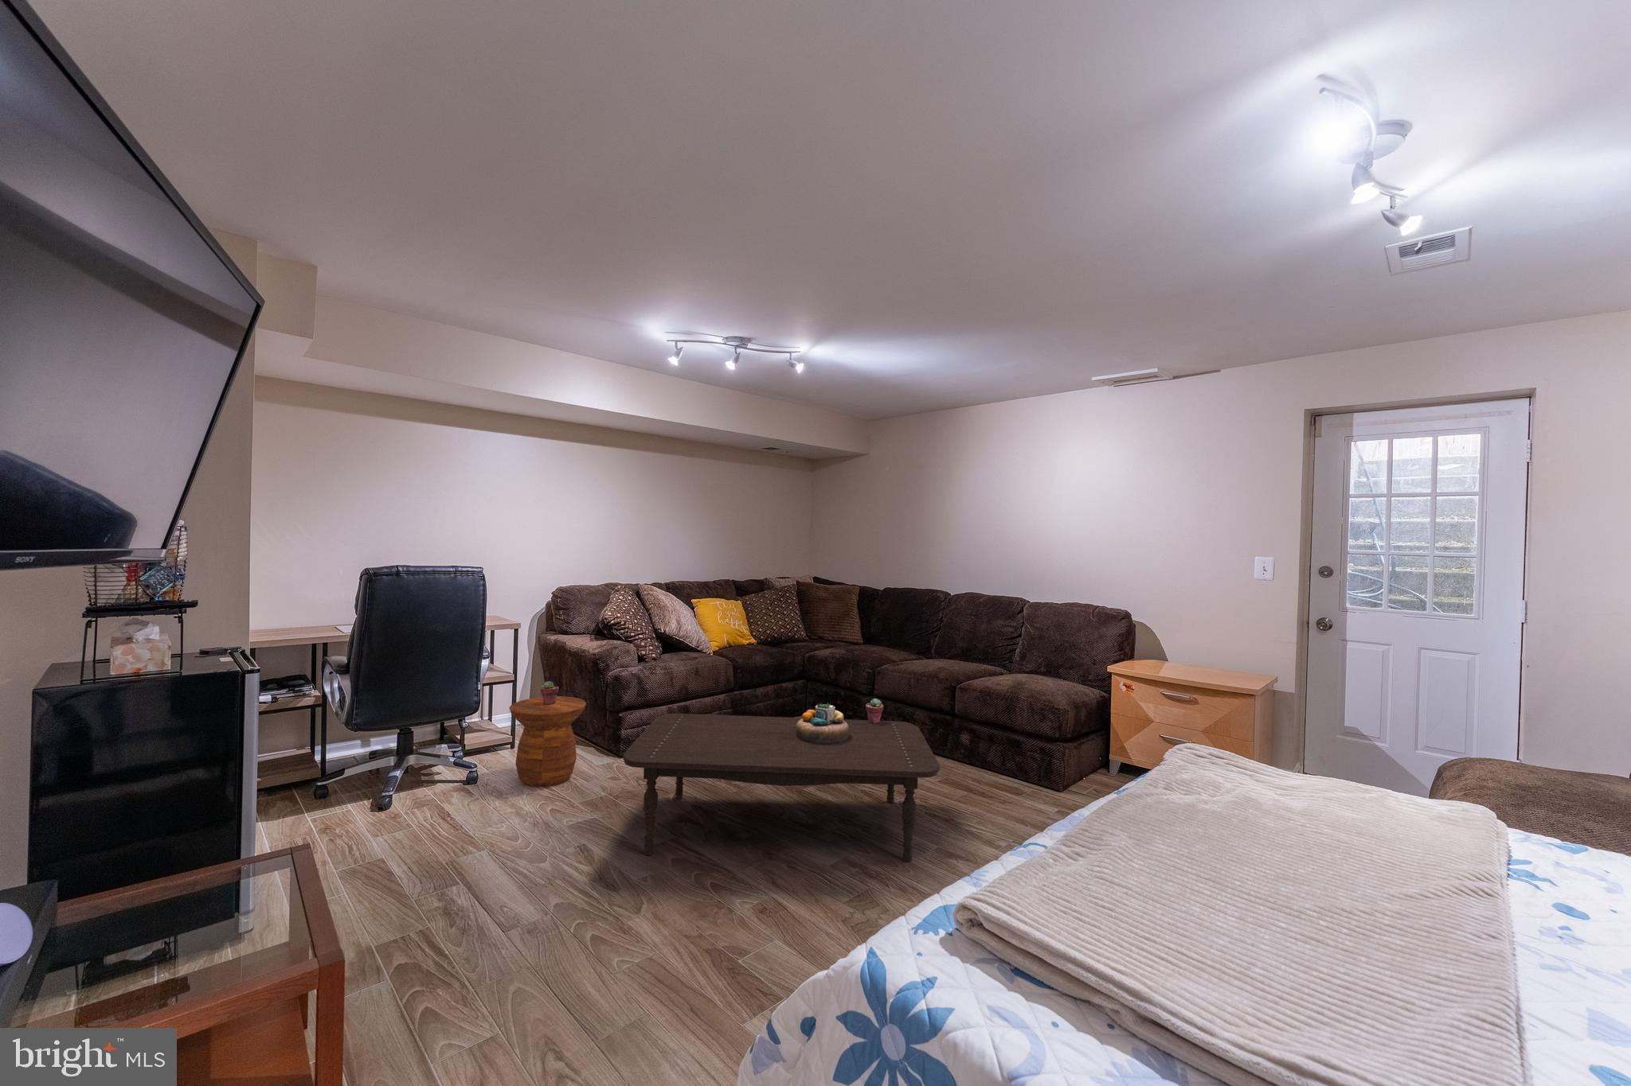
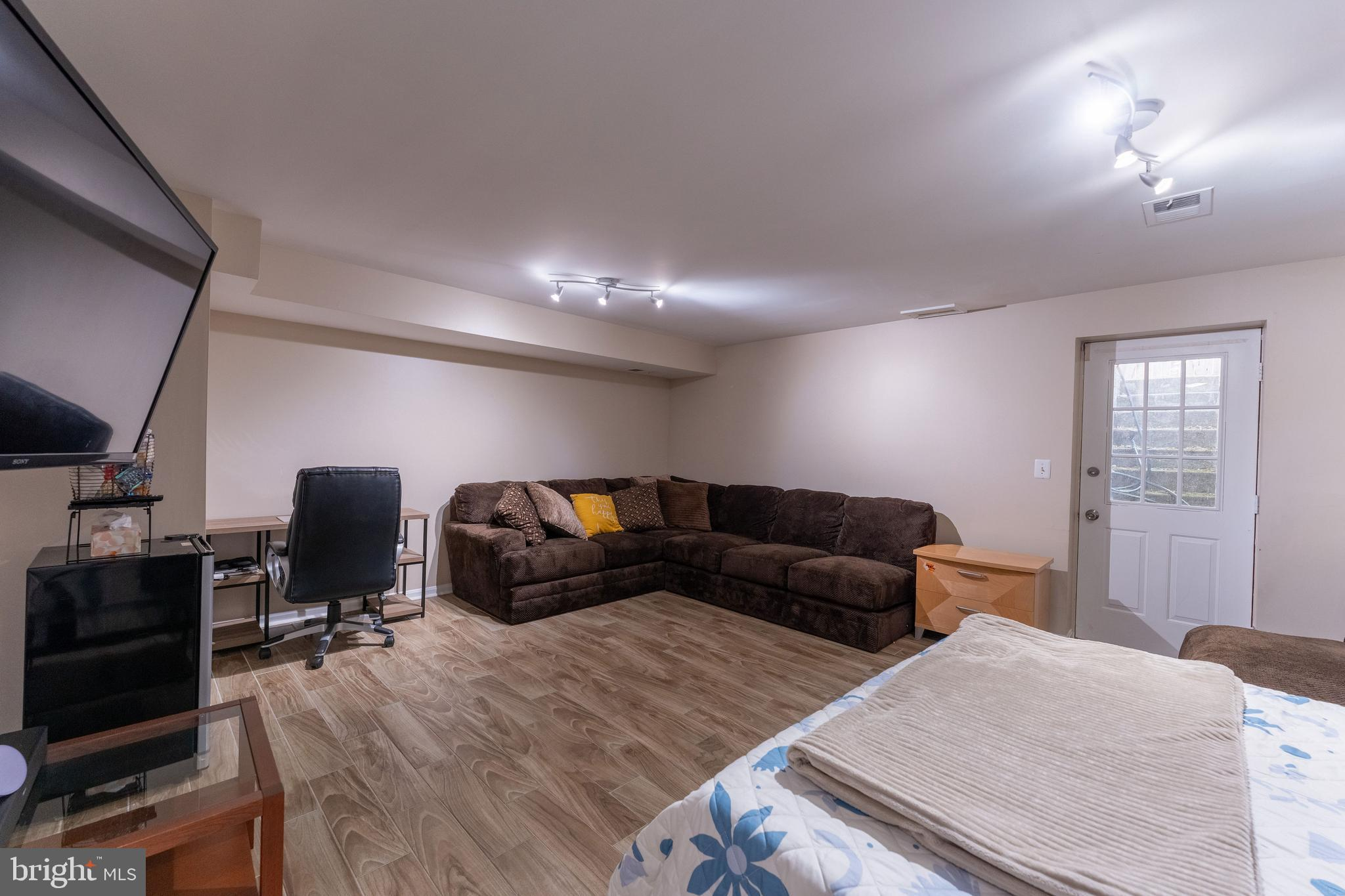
- decorative bowl (822, 721)
- side table (547, 741)
- potted succulent (874, 711)
- coffee table (783, 782)
- potted succulent (548, 691)
